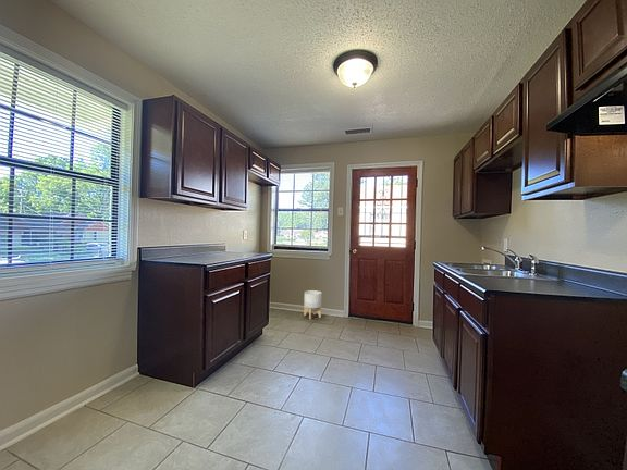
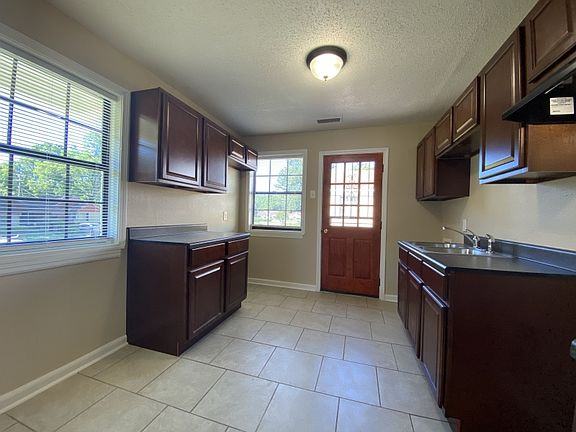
- planter (312, 304)
